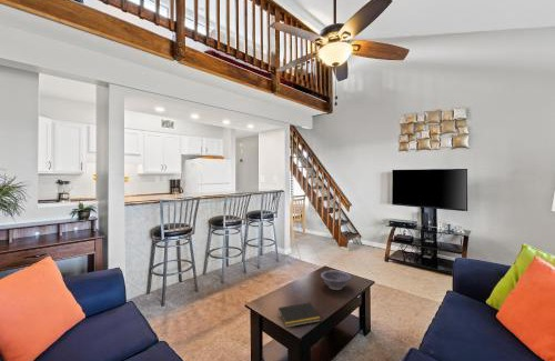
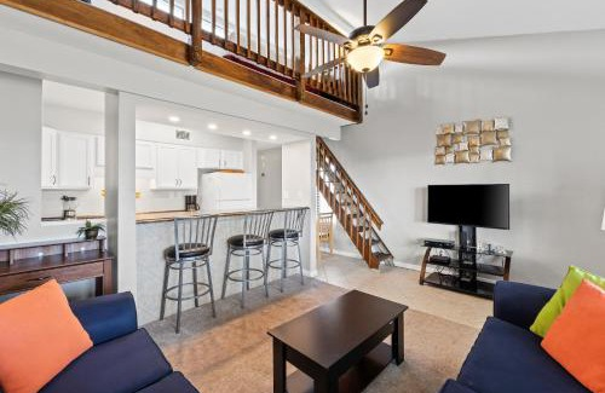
- notepad (299, 313)
- decorative bowl (335, 281)
